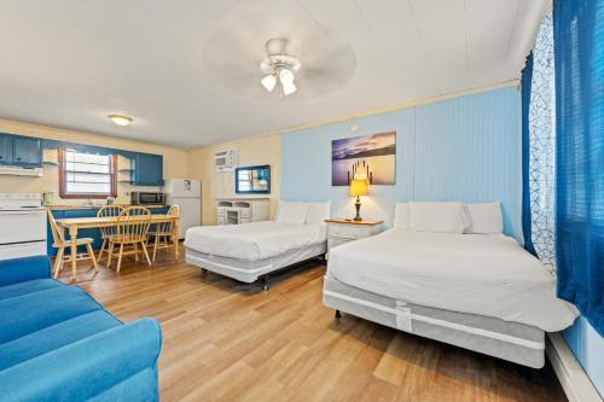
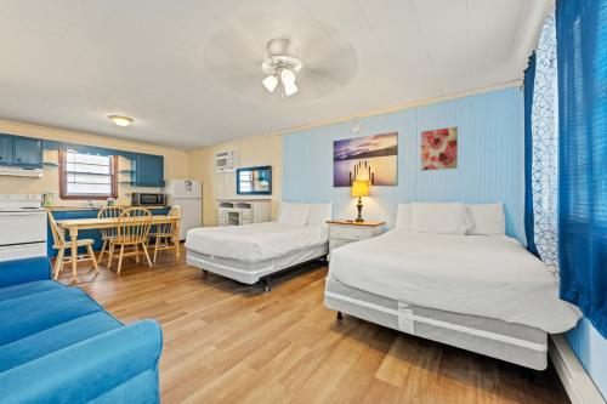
+ wall art (438, 149)
